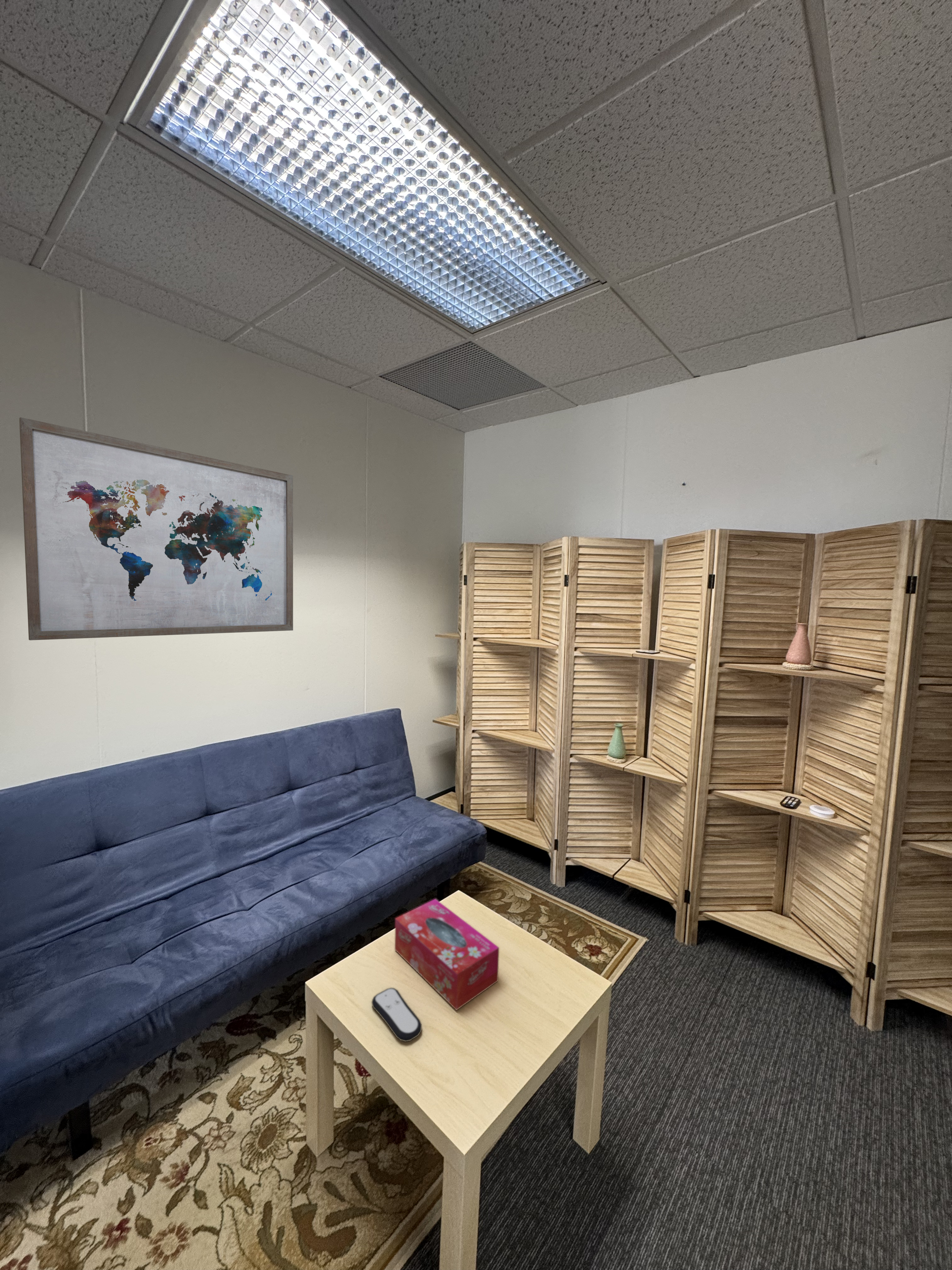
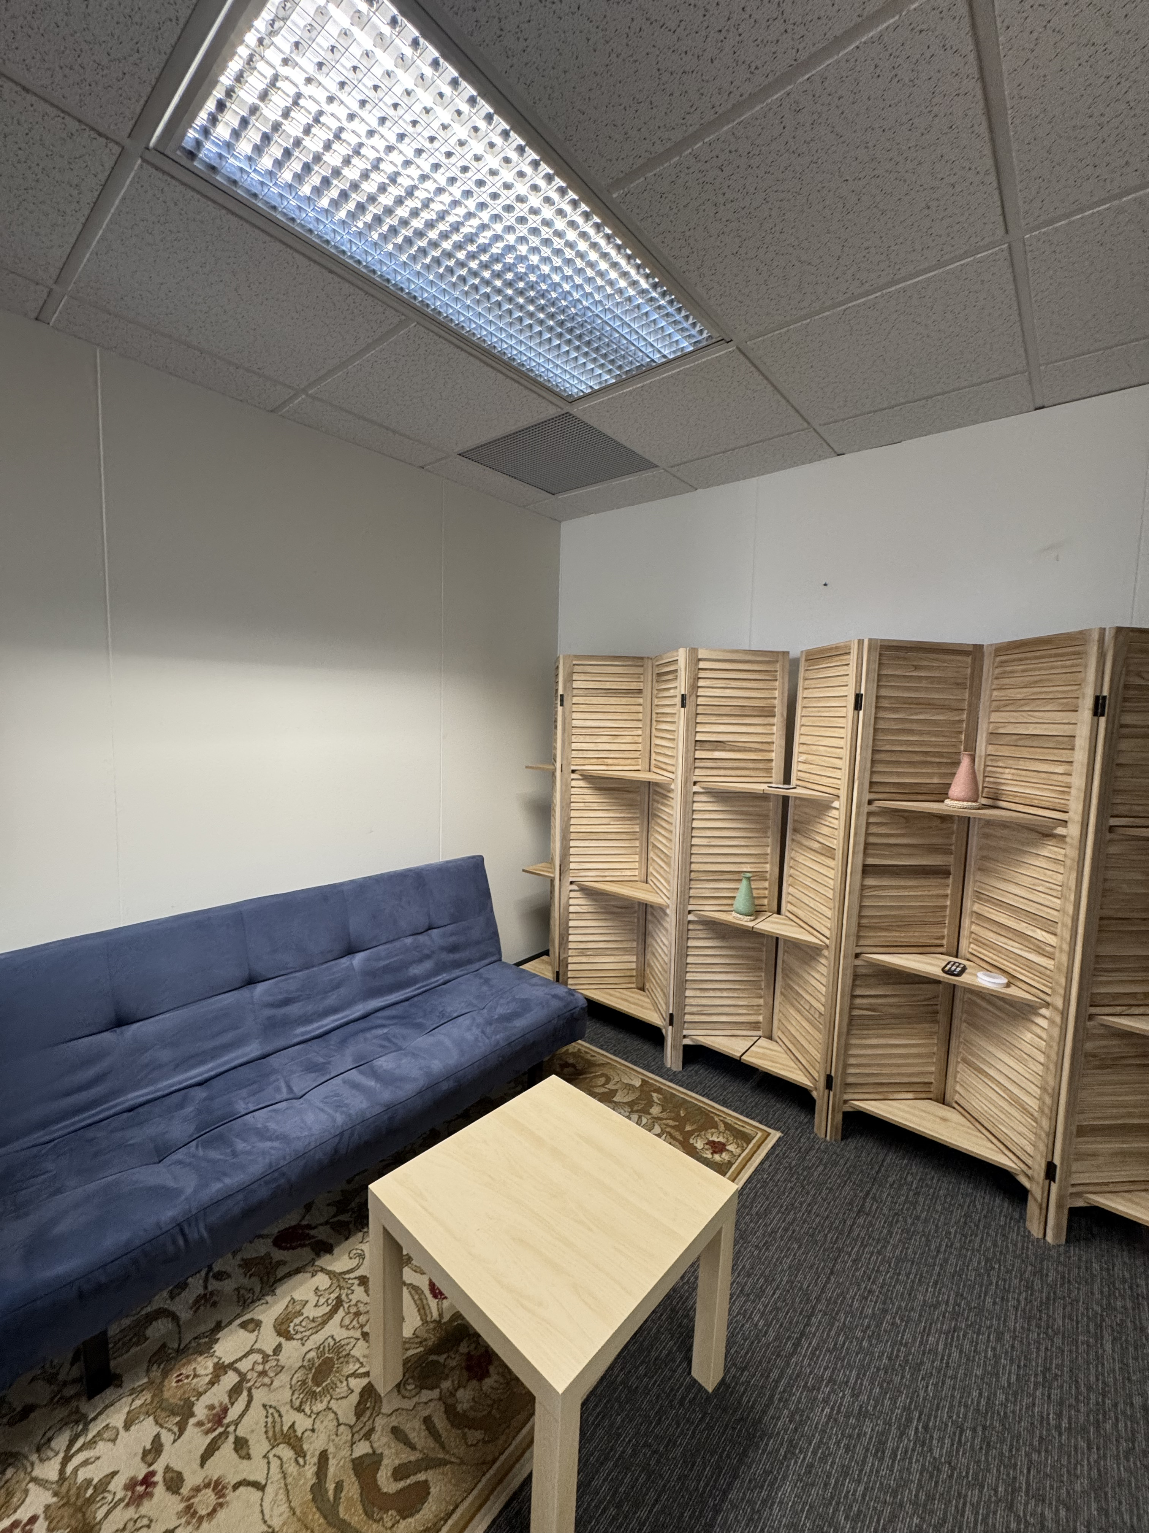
- wall art (182, 544)
- tissue box (445, 948)
- remote control (397, 1013)
